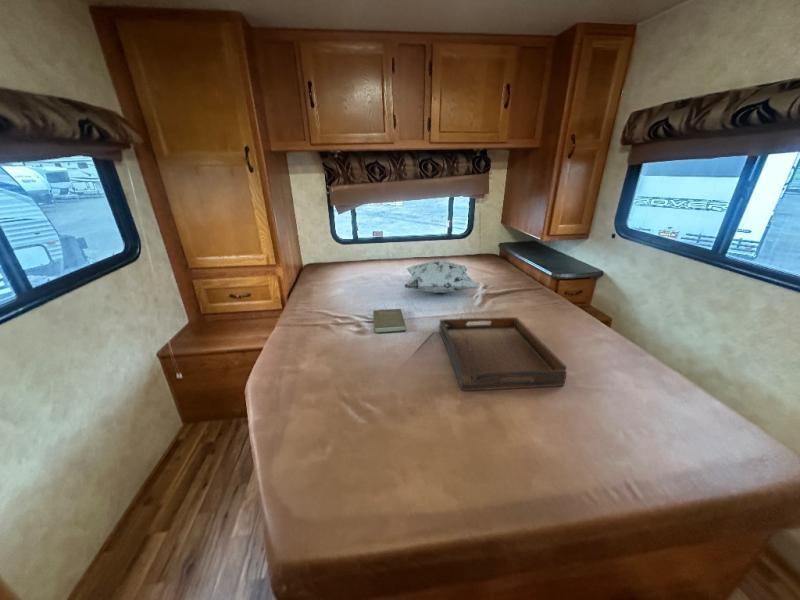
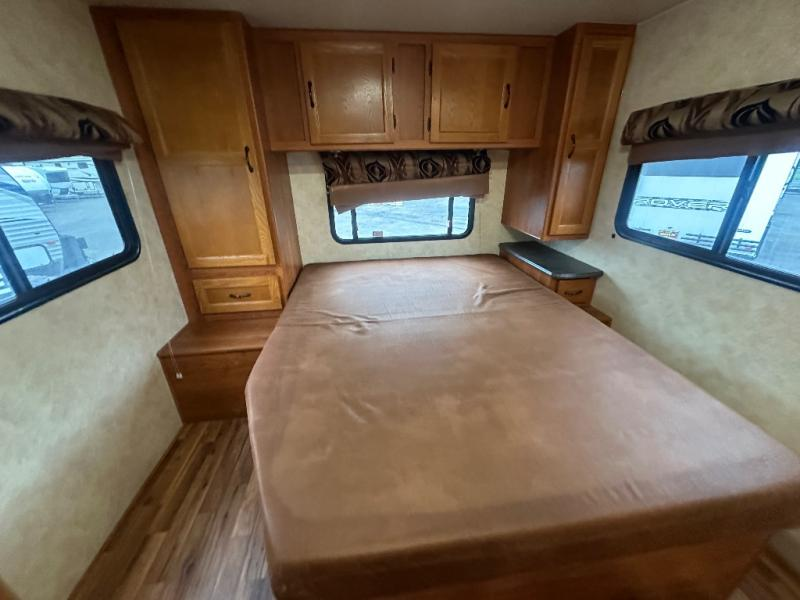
- decorative pillow (438, 276)
- serving tray (494, 347)
- book (388, 320)
